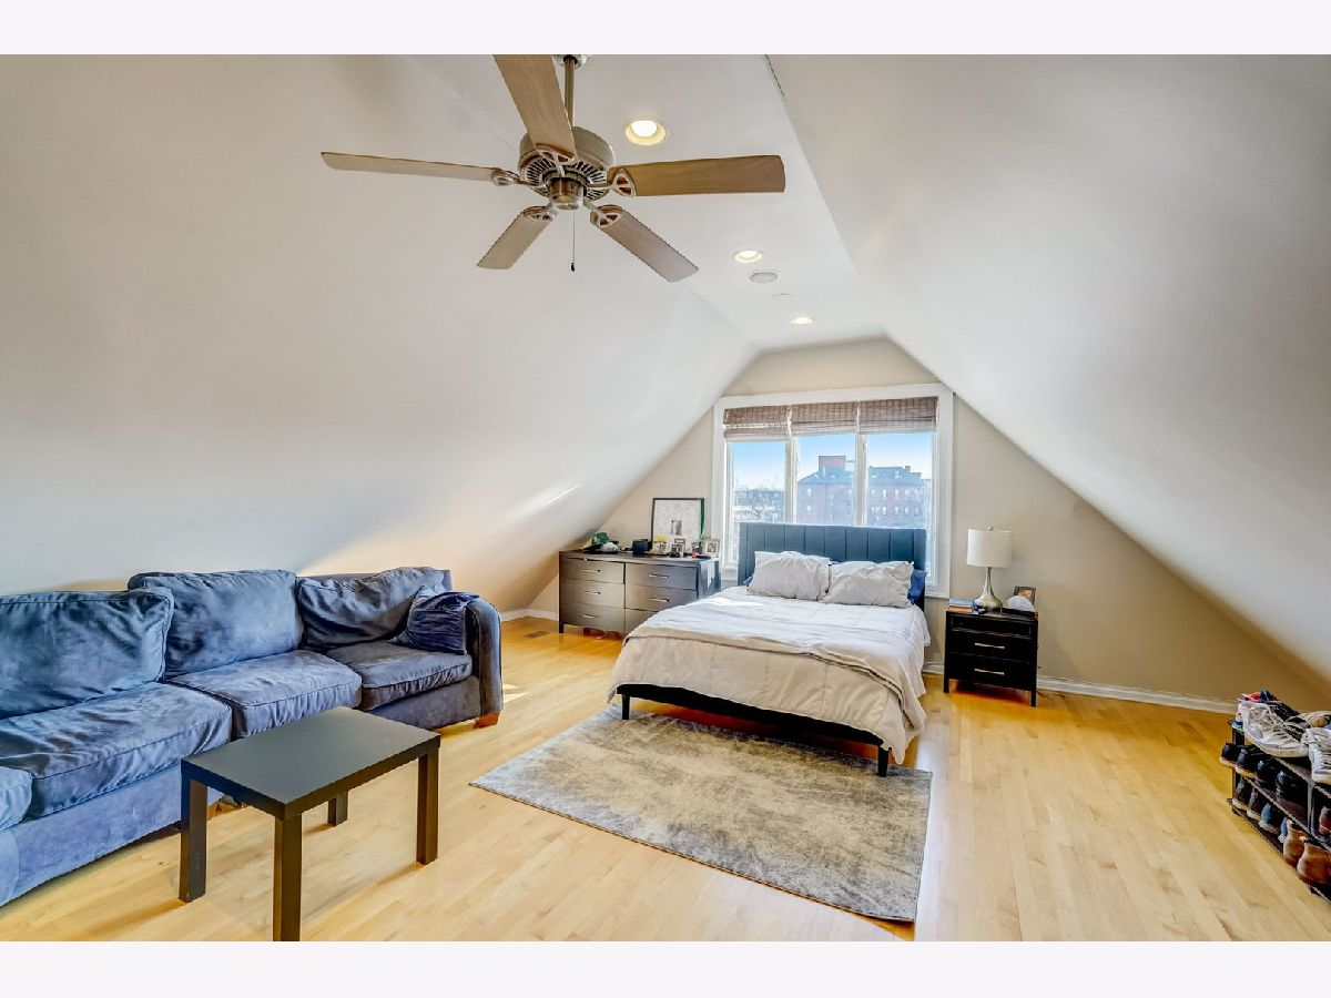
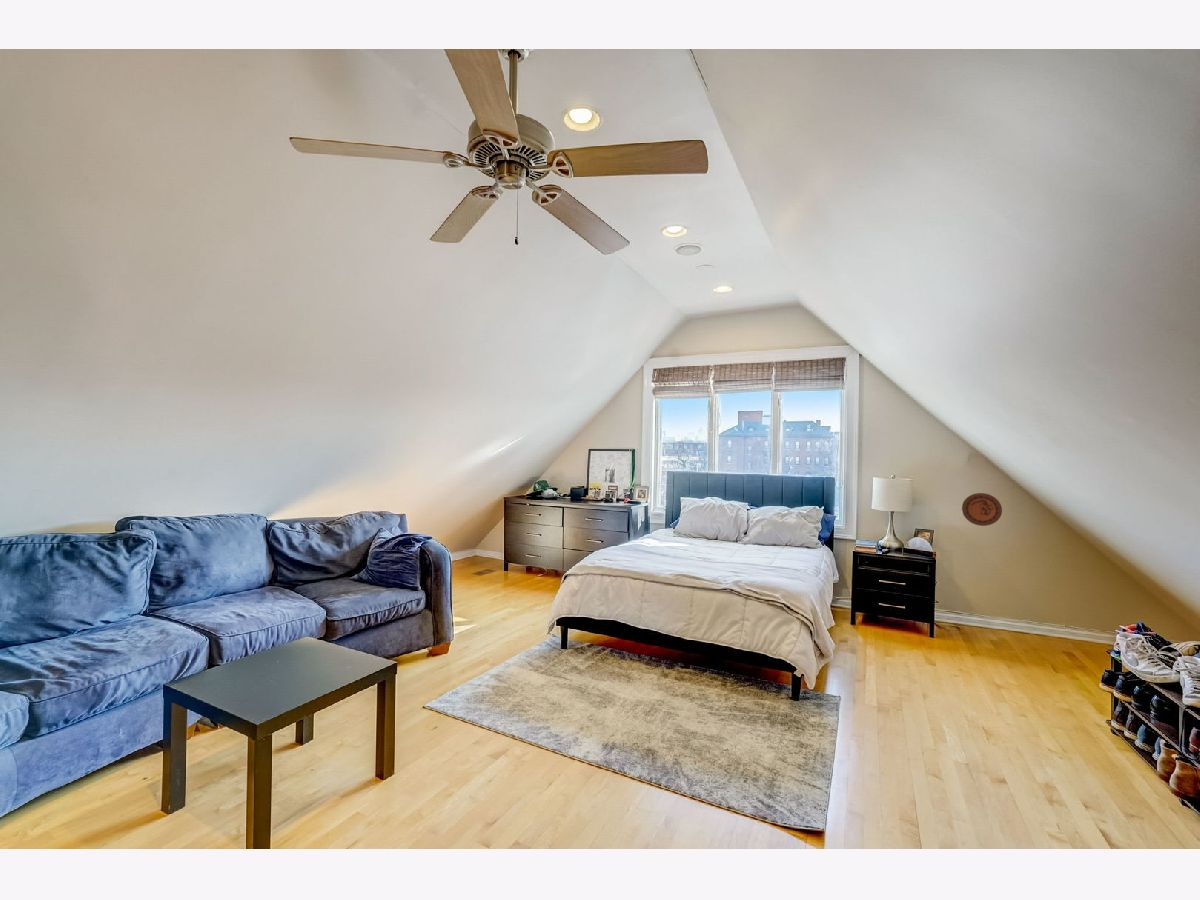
+ decorative plate (981, 509)
